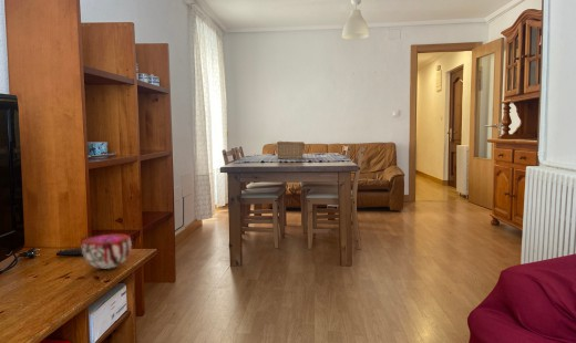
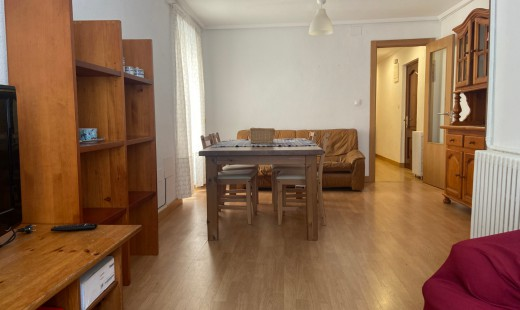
- decorative bowl (106, 252)
